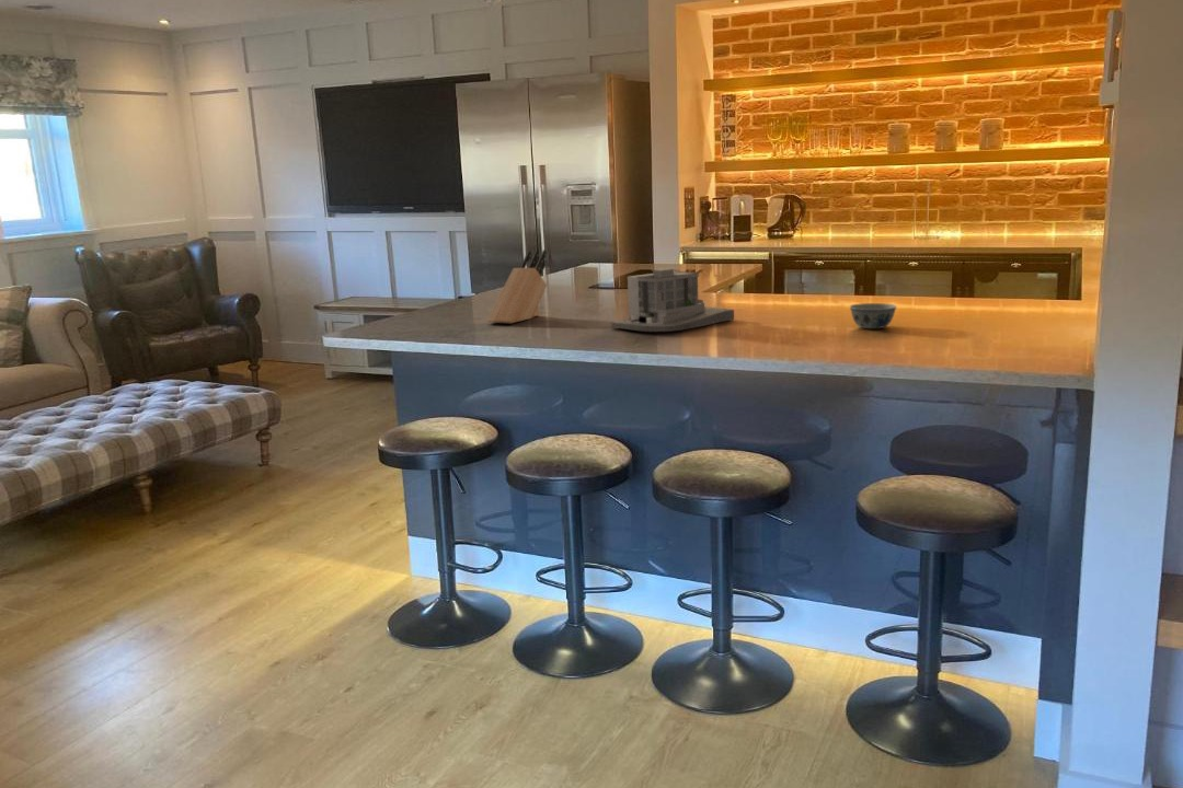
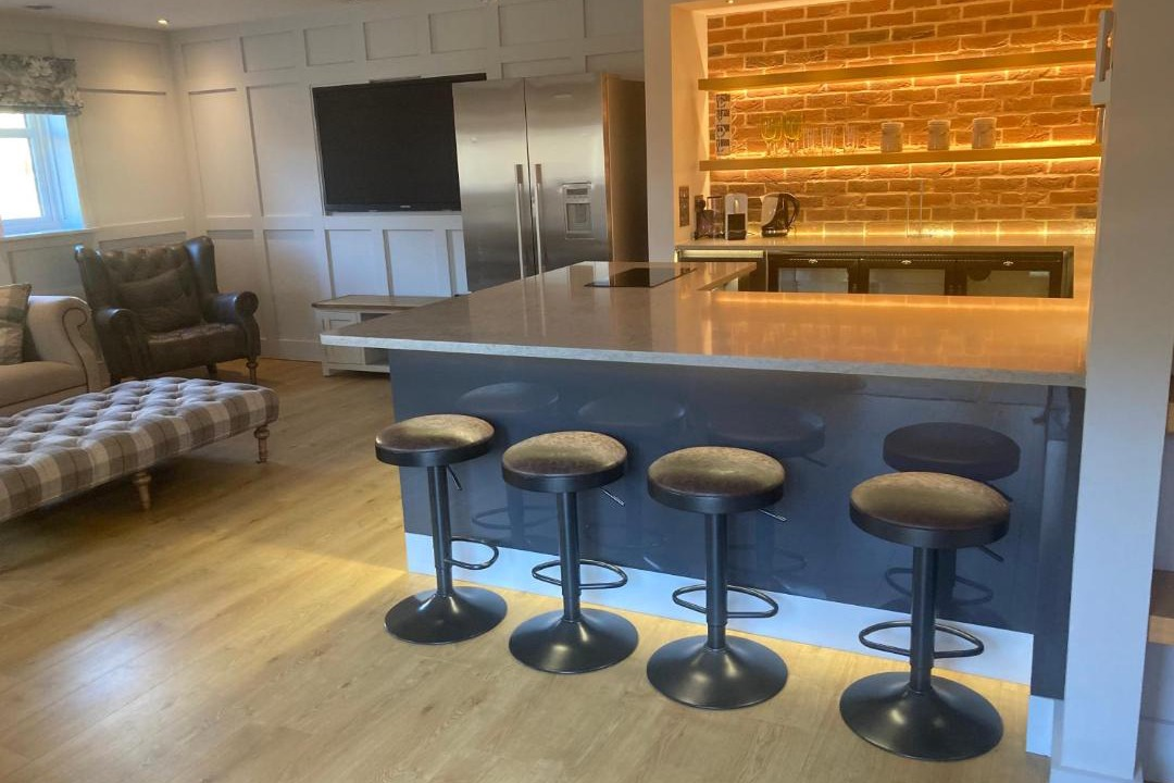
- knife block (519, 285)
- architectural model (671, 297)
- bowl (872, 316)
